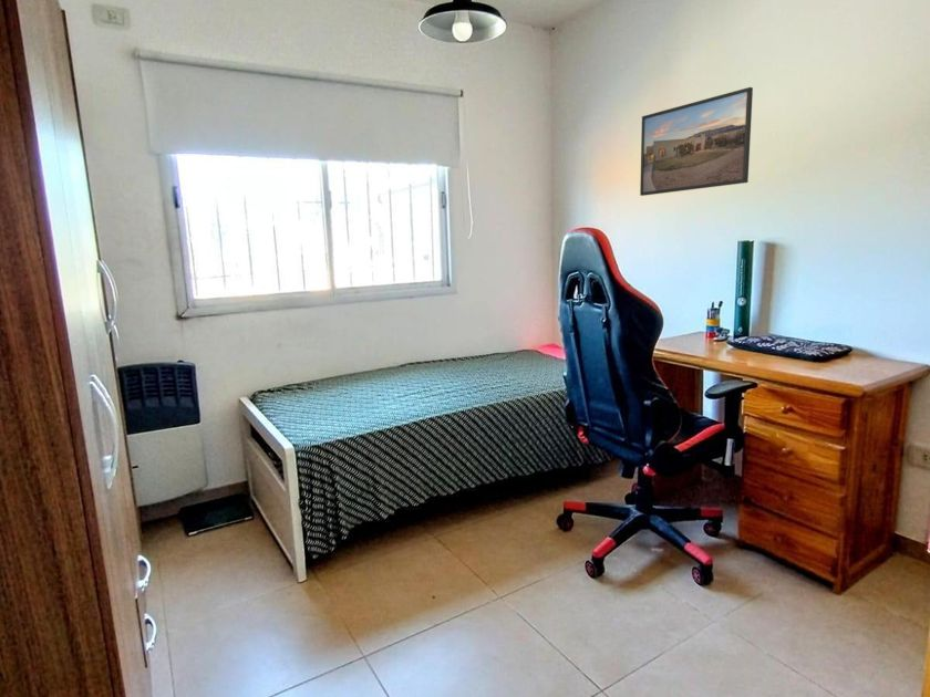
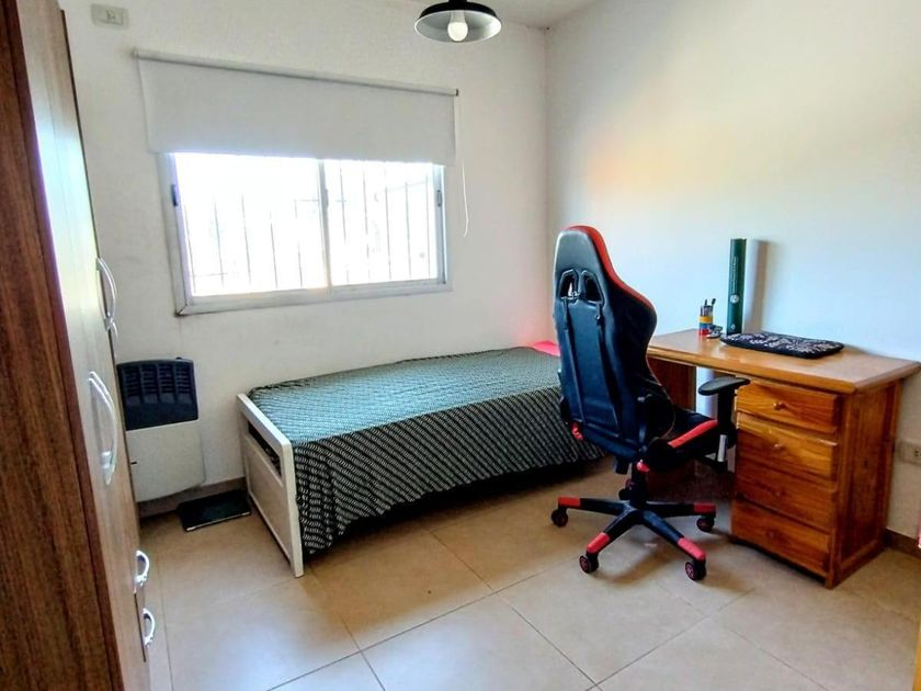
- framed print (691, 146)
